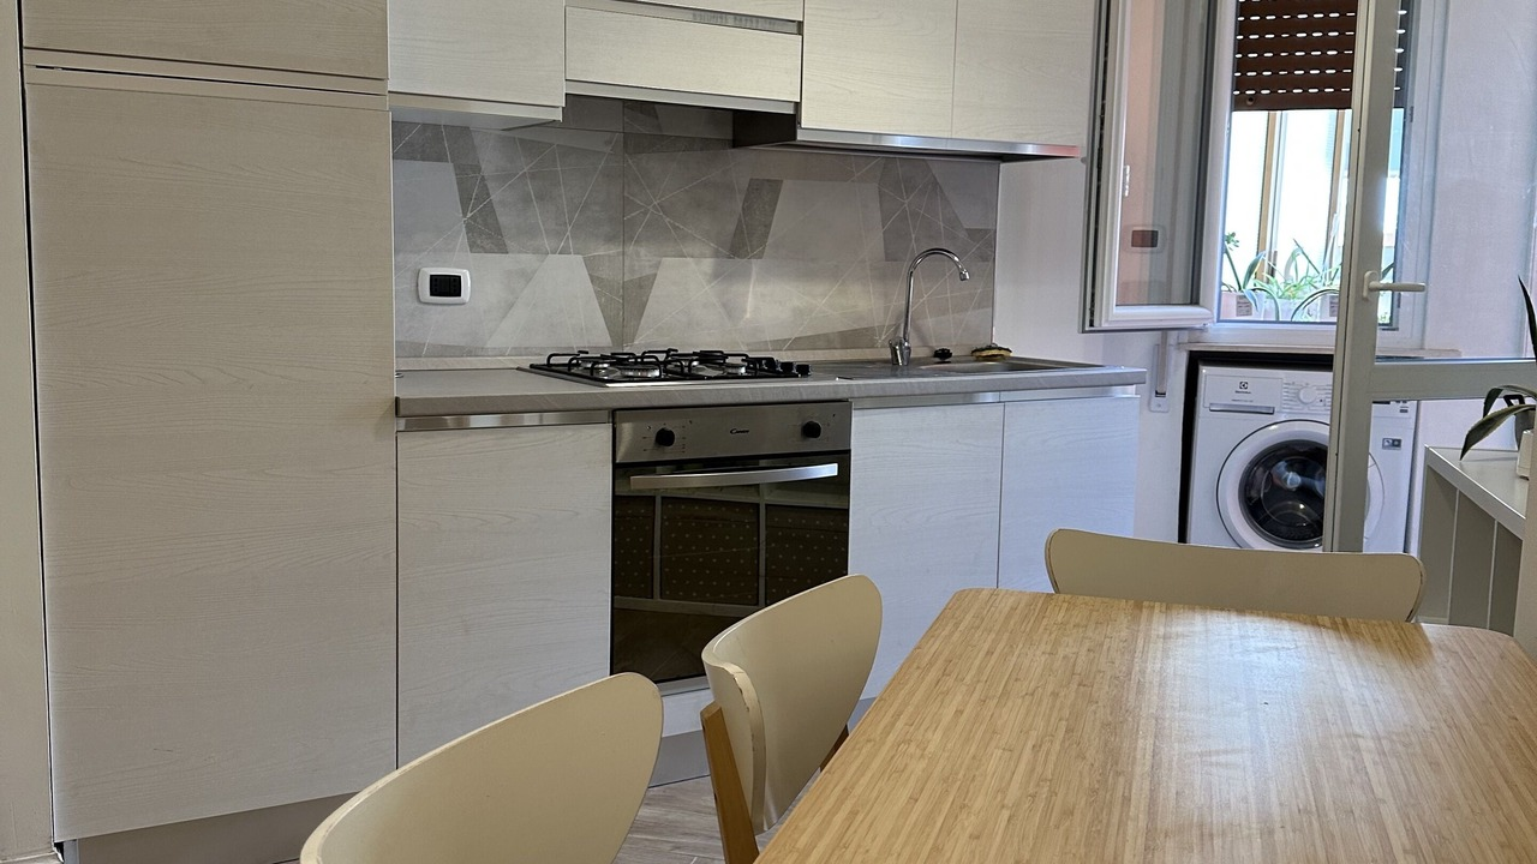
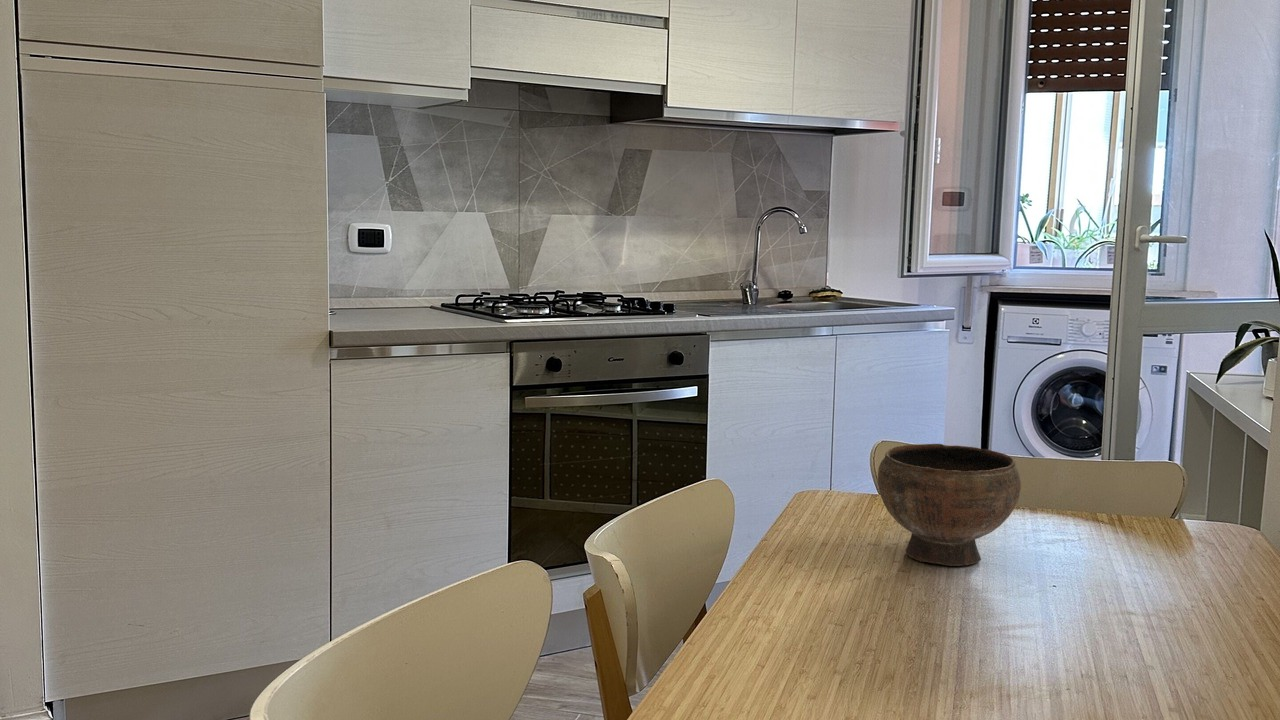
+ bowl (946, 505)
